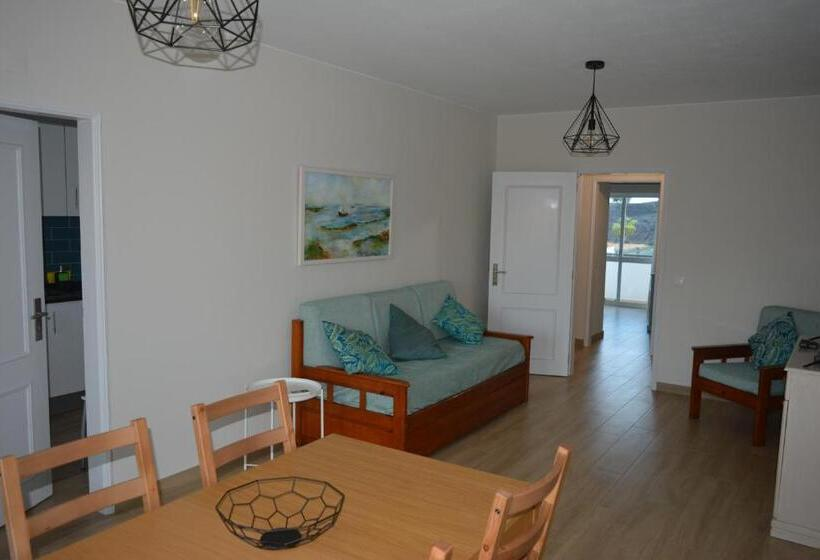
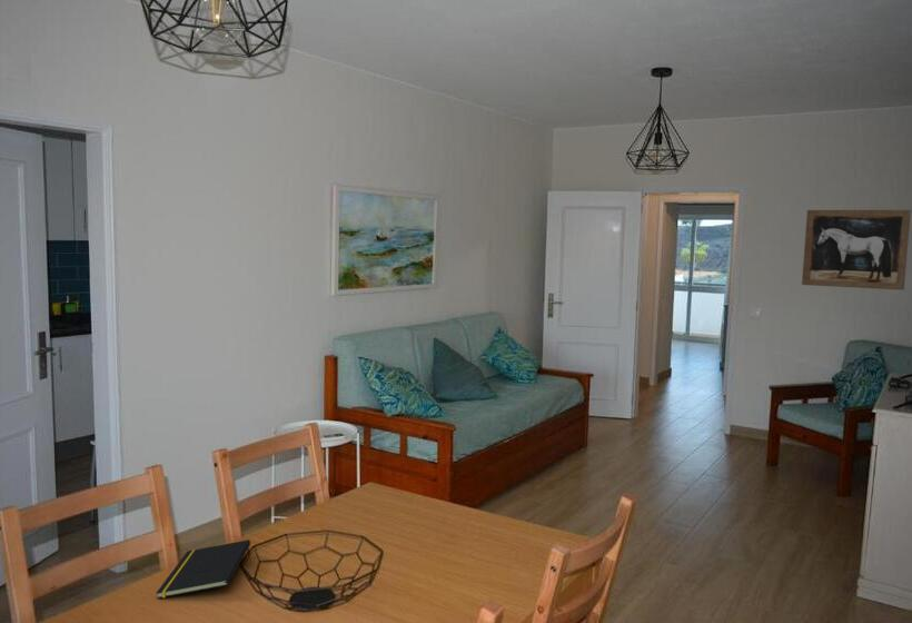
+ wall art (854, 248)
+ notepad (206, 566)
